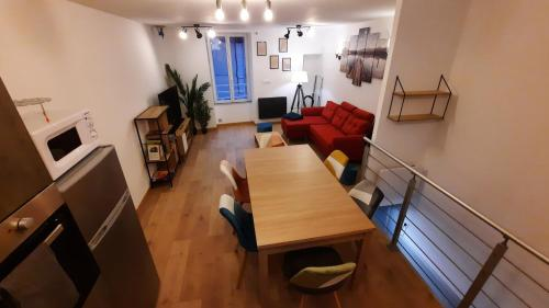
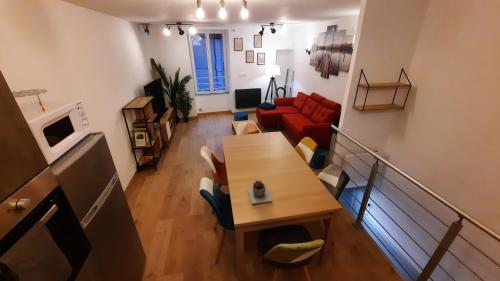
+ succulent plant (259, 188)
